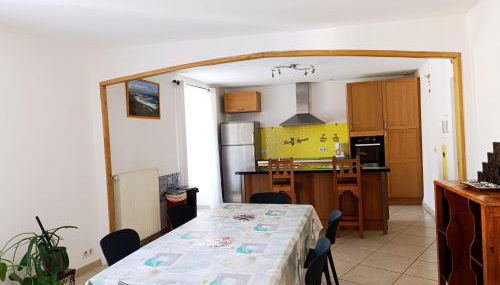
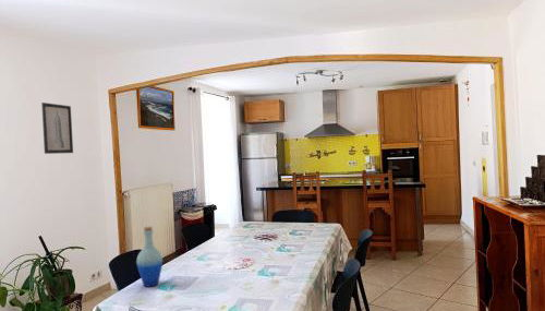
+ wall art (58, 129)
+ bottle (149, 255)
